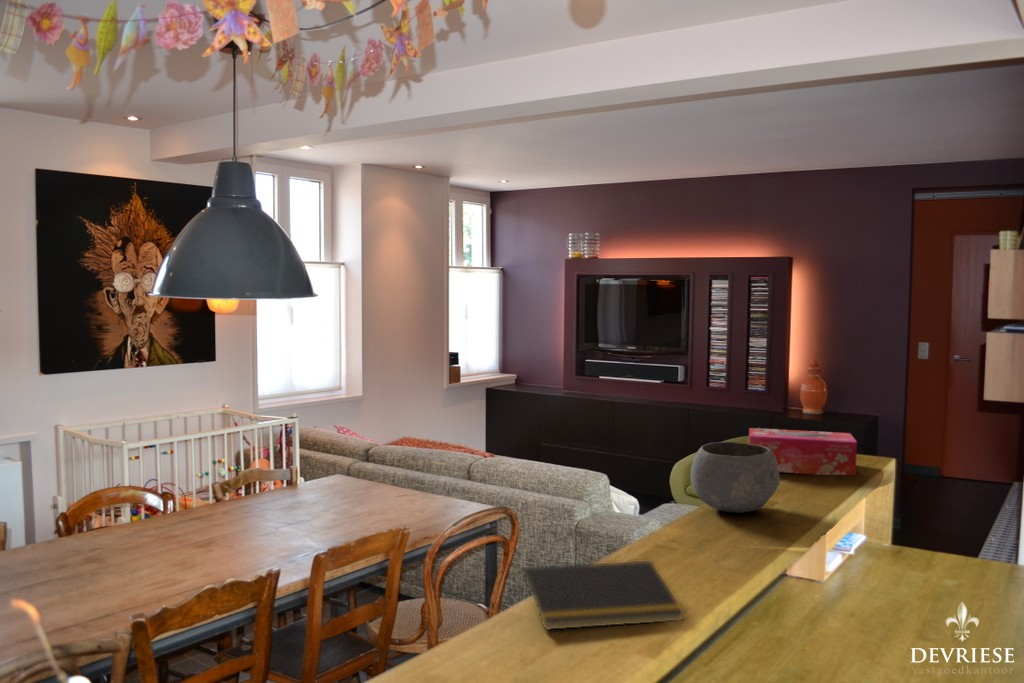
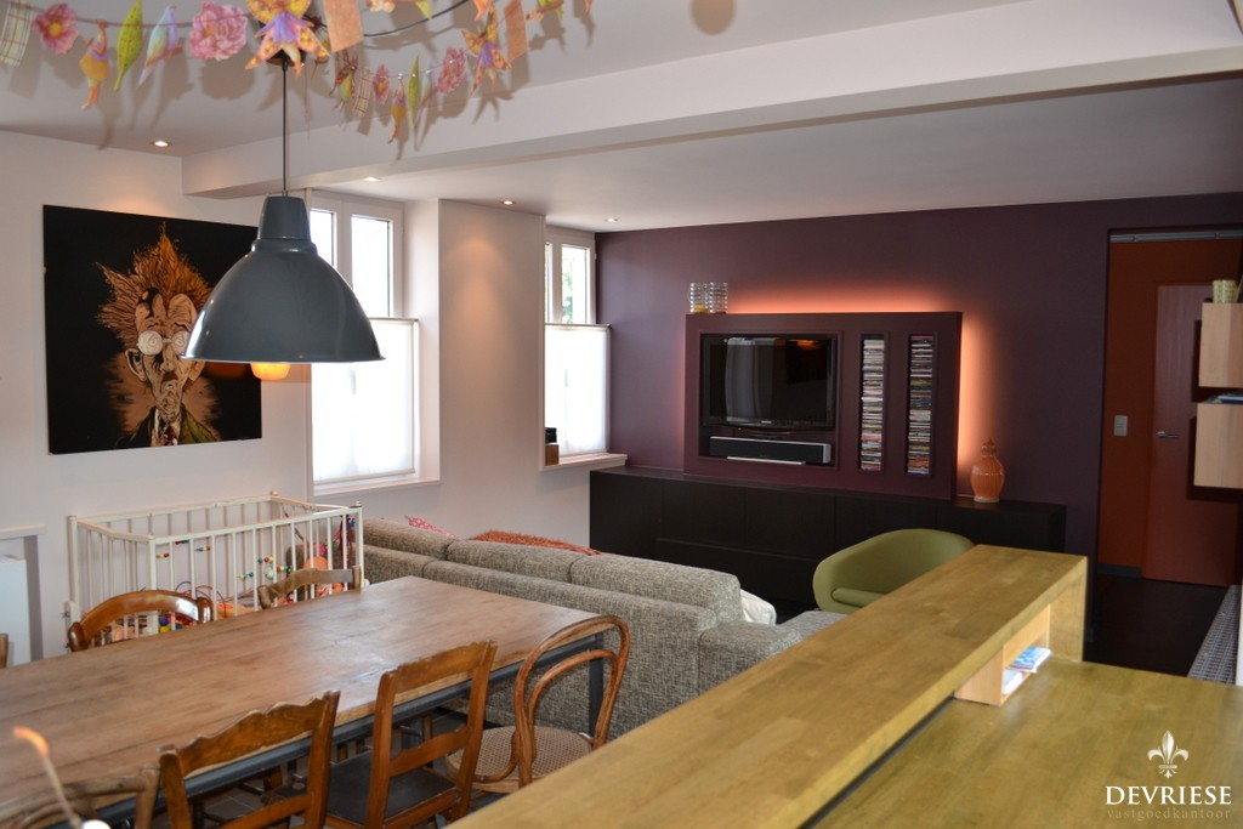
- tissue box (800, 451)
- notepad (601, 592)
- bowl (734, 478)
